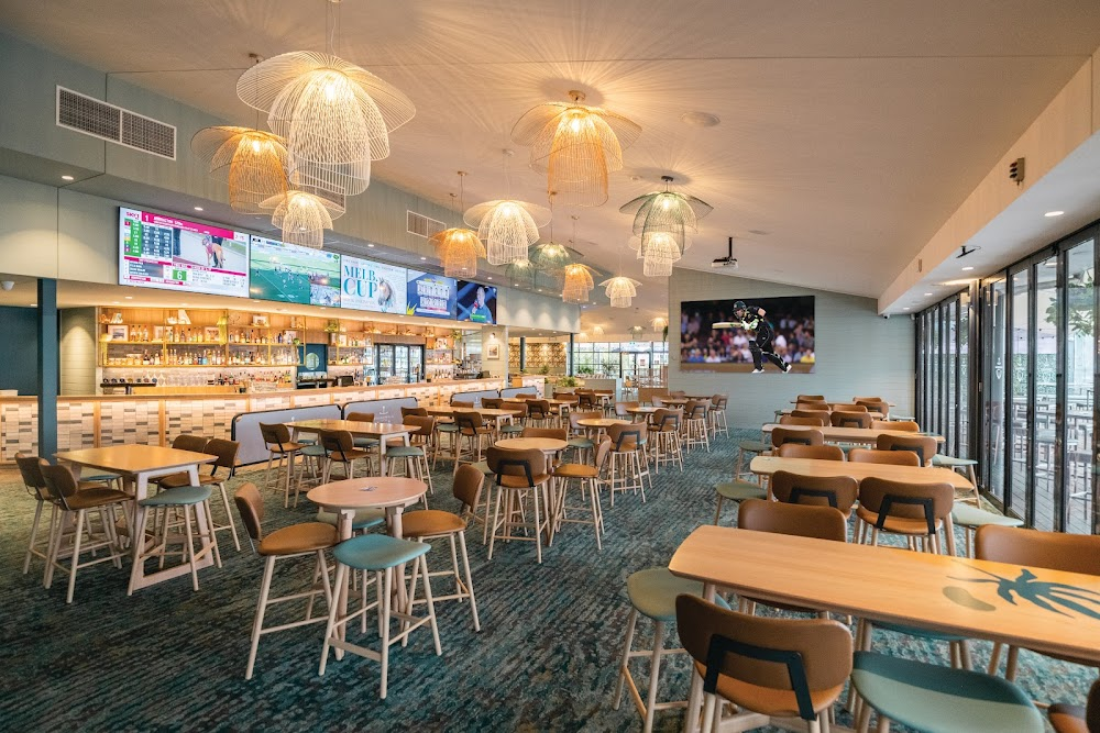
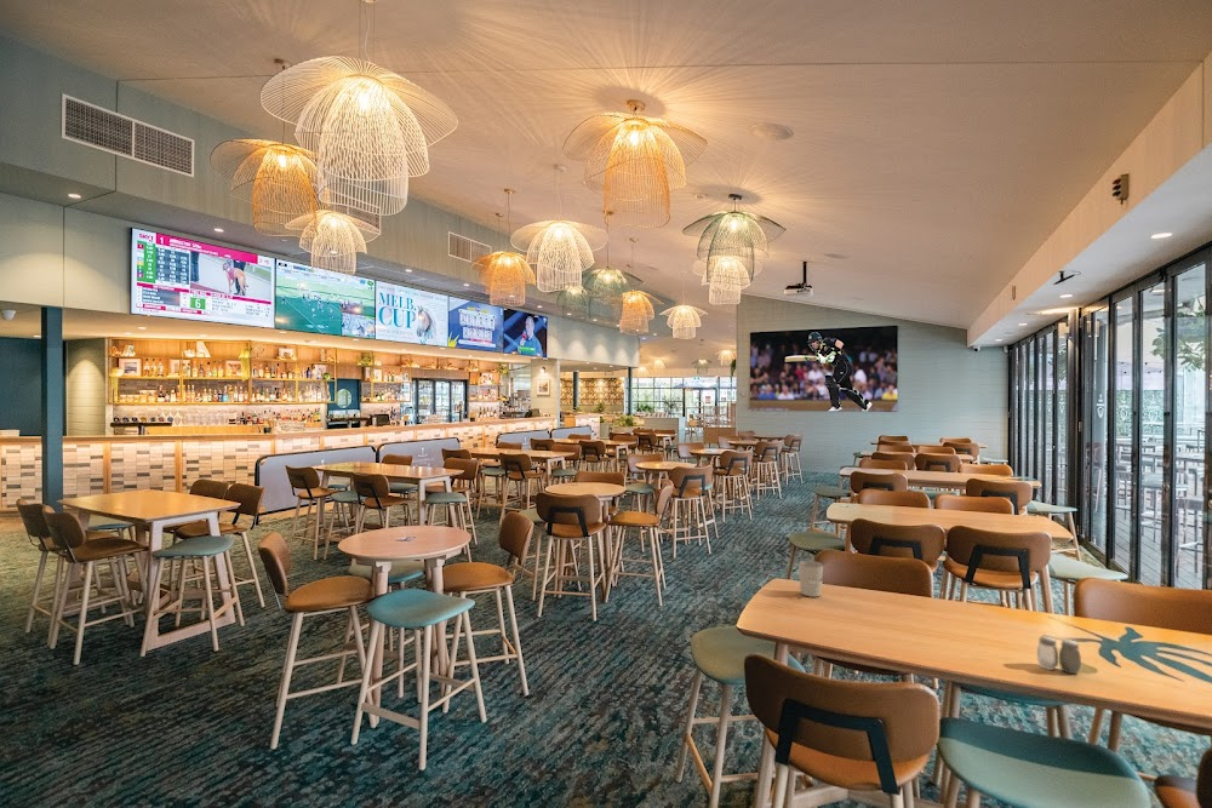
+ cup (811, 579)
+ salt and pepper shaker (1059, 654)
